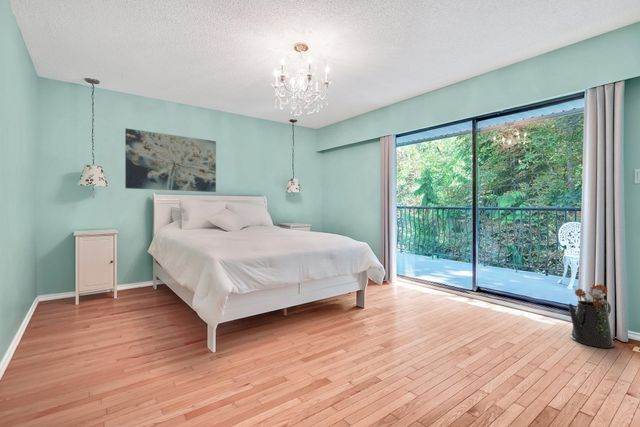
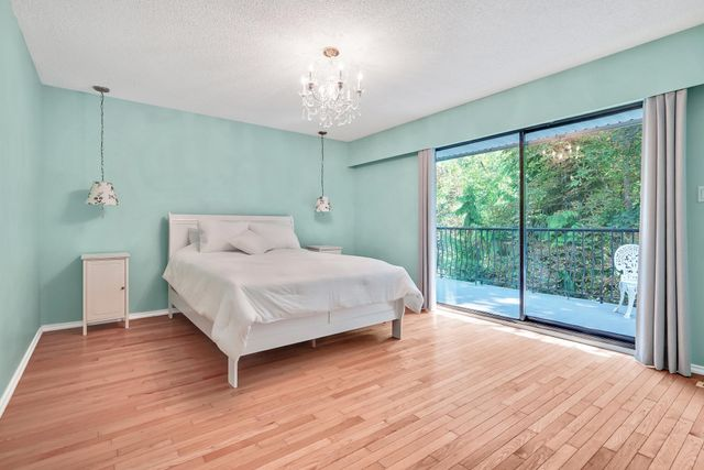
- watering can (591, 313)
- wall art (174, 162)
